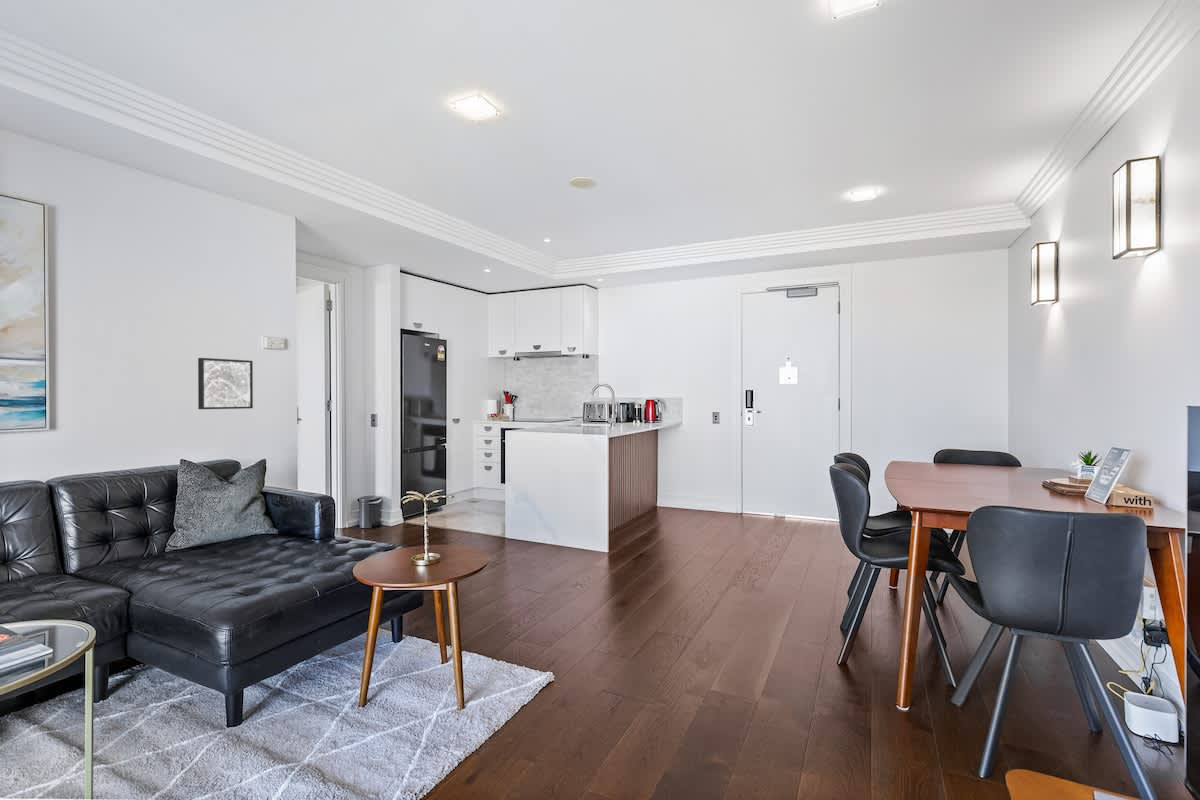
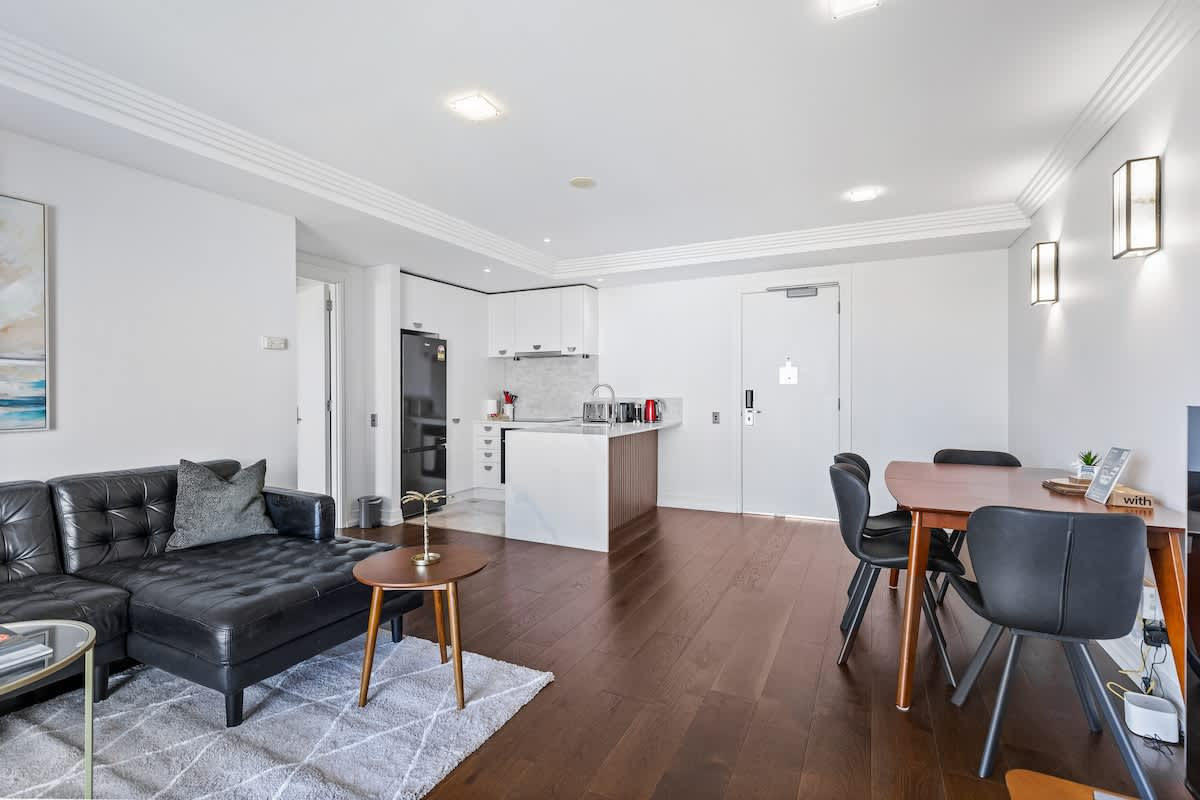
- wall art (226, 384)
